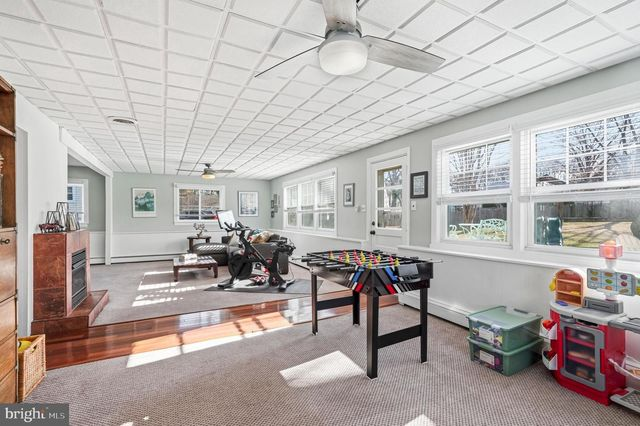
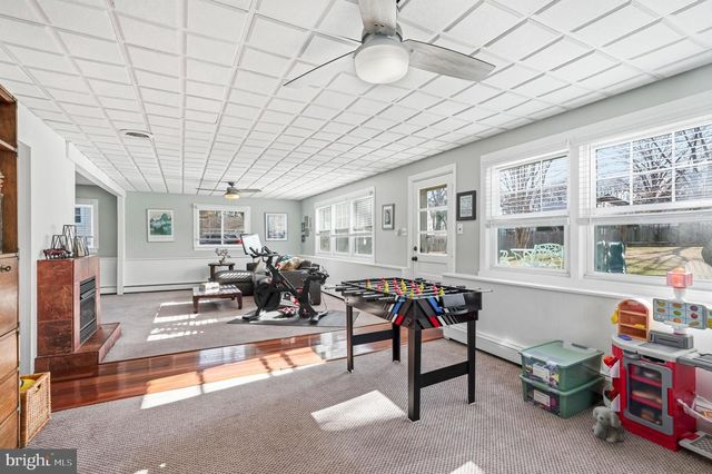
+ plush toy (612, 419)
